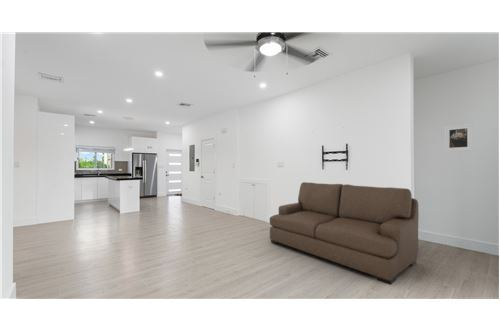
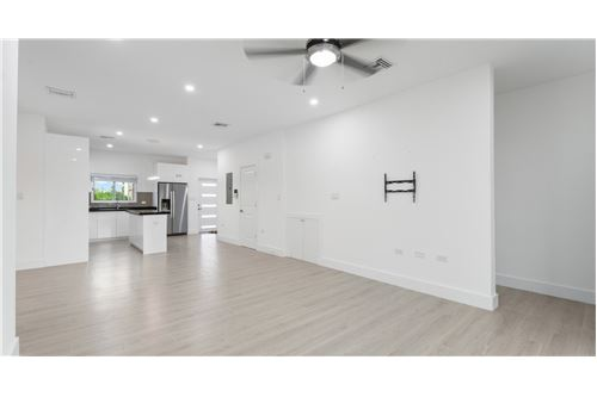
- sofa (334, 218)
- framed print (458, 138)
